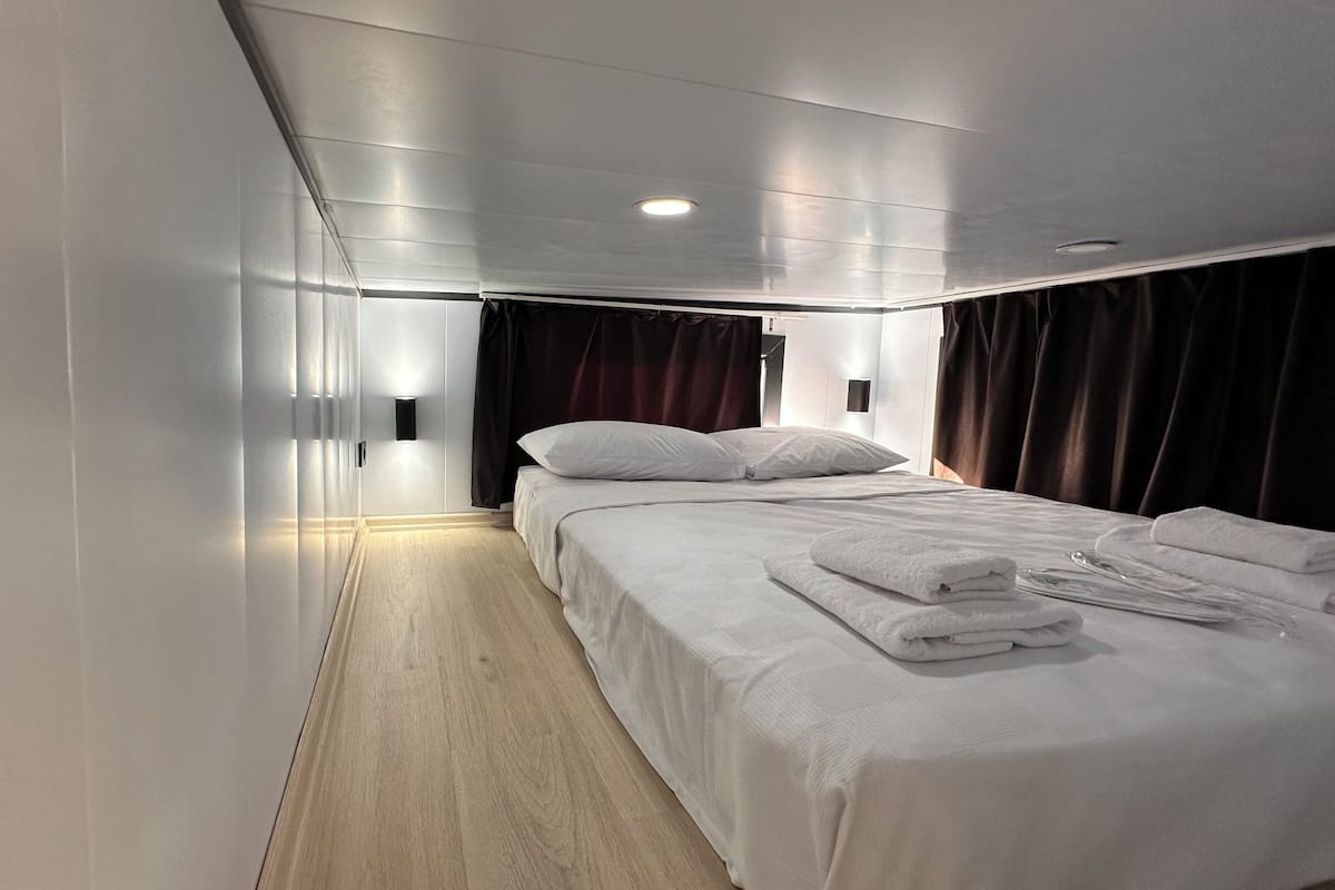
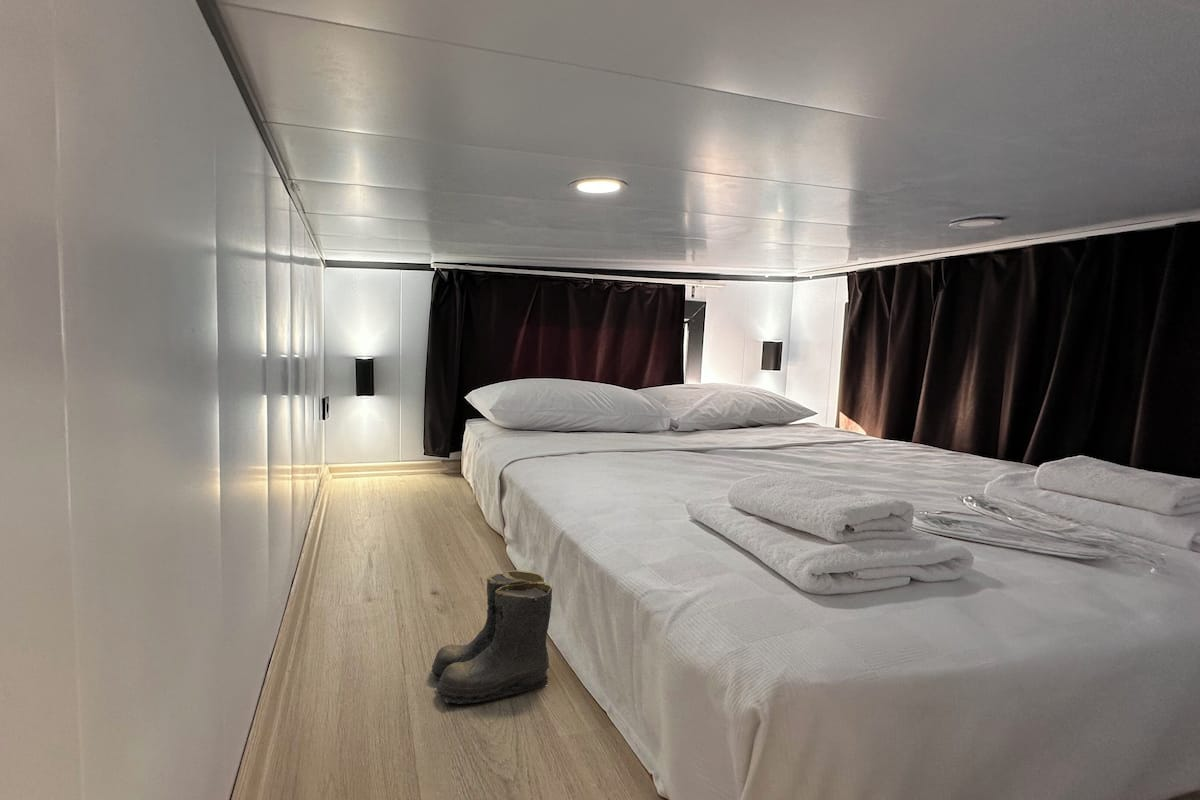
+ boots (491, 630)
